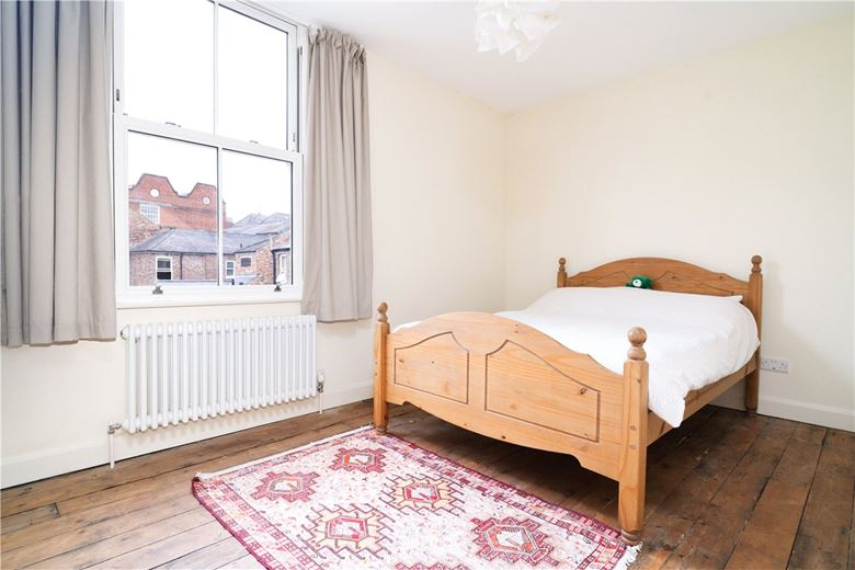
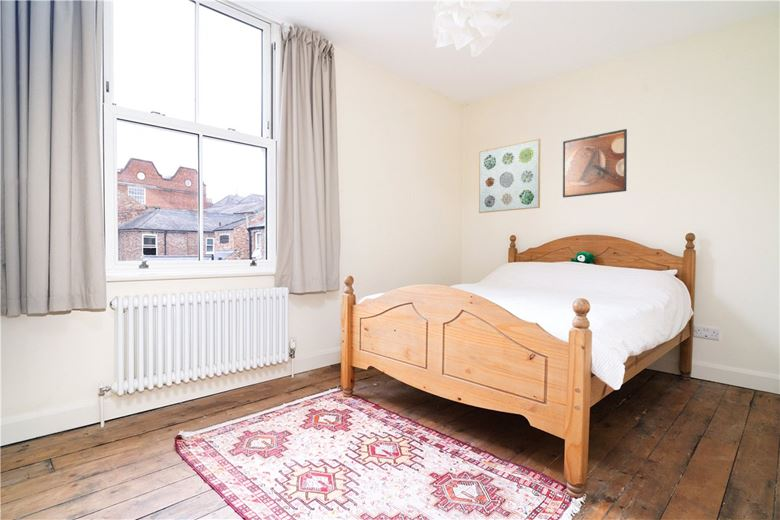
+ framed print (593, 165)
+ wall art (507, 178)
